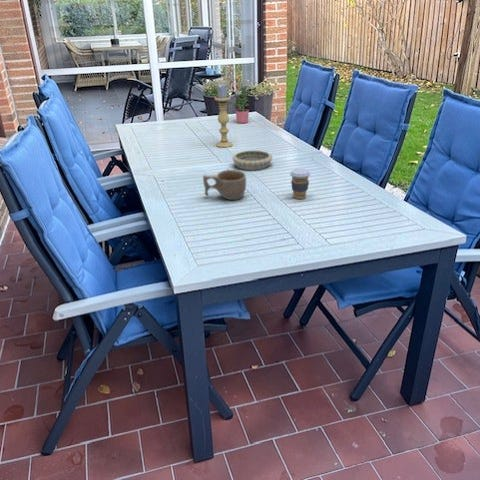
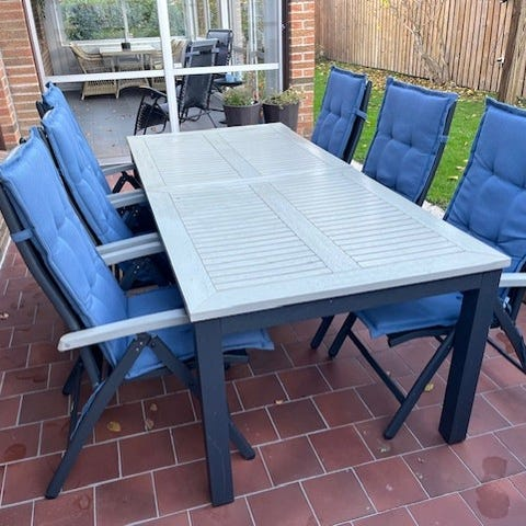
- potted plant (236, 103)
- coffee cup (299, 184)
- cup (225, 185)
- candle holder (223, 114)
- decorative bowl (252, 160)
